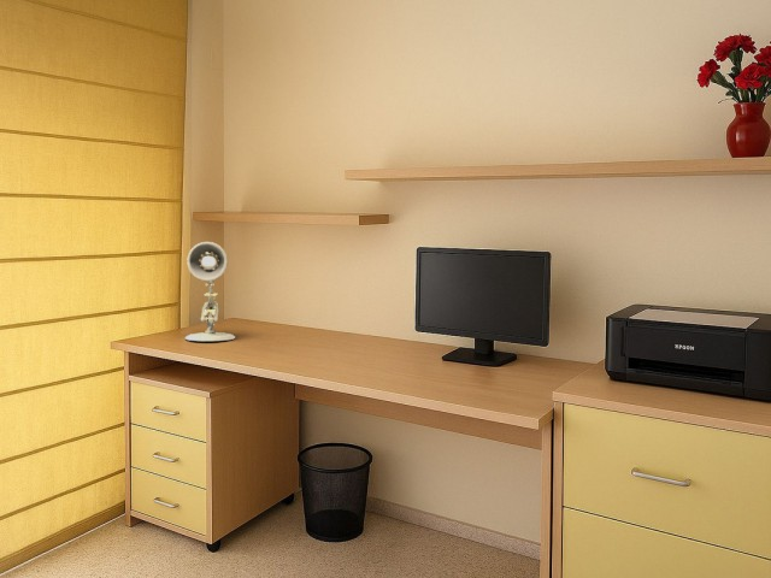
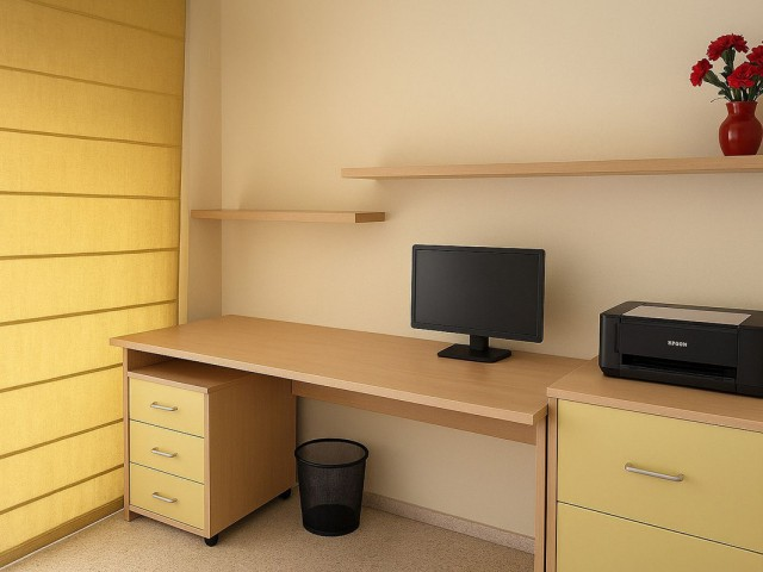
- desk lamp (210, 290)
